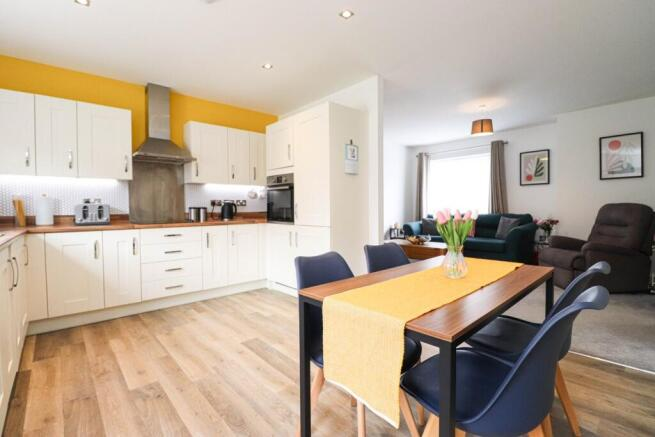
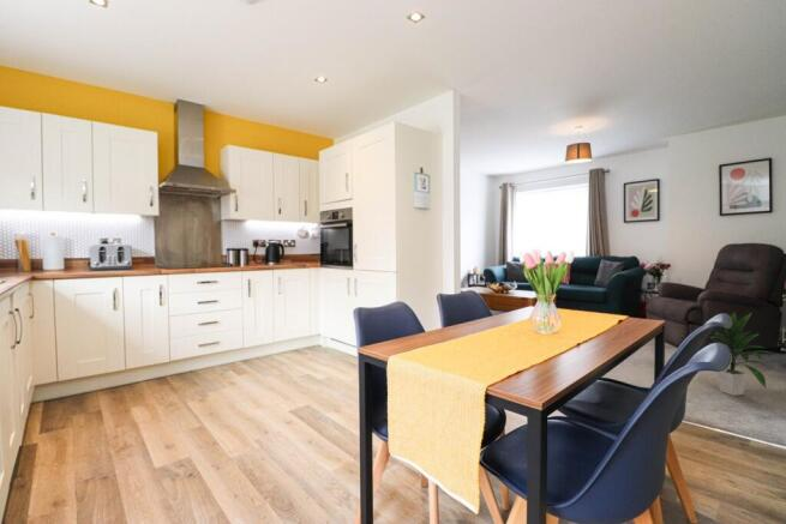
+ indoor plant (732, 353)
